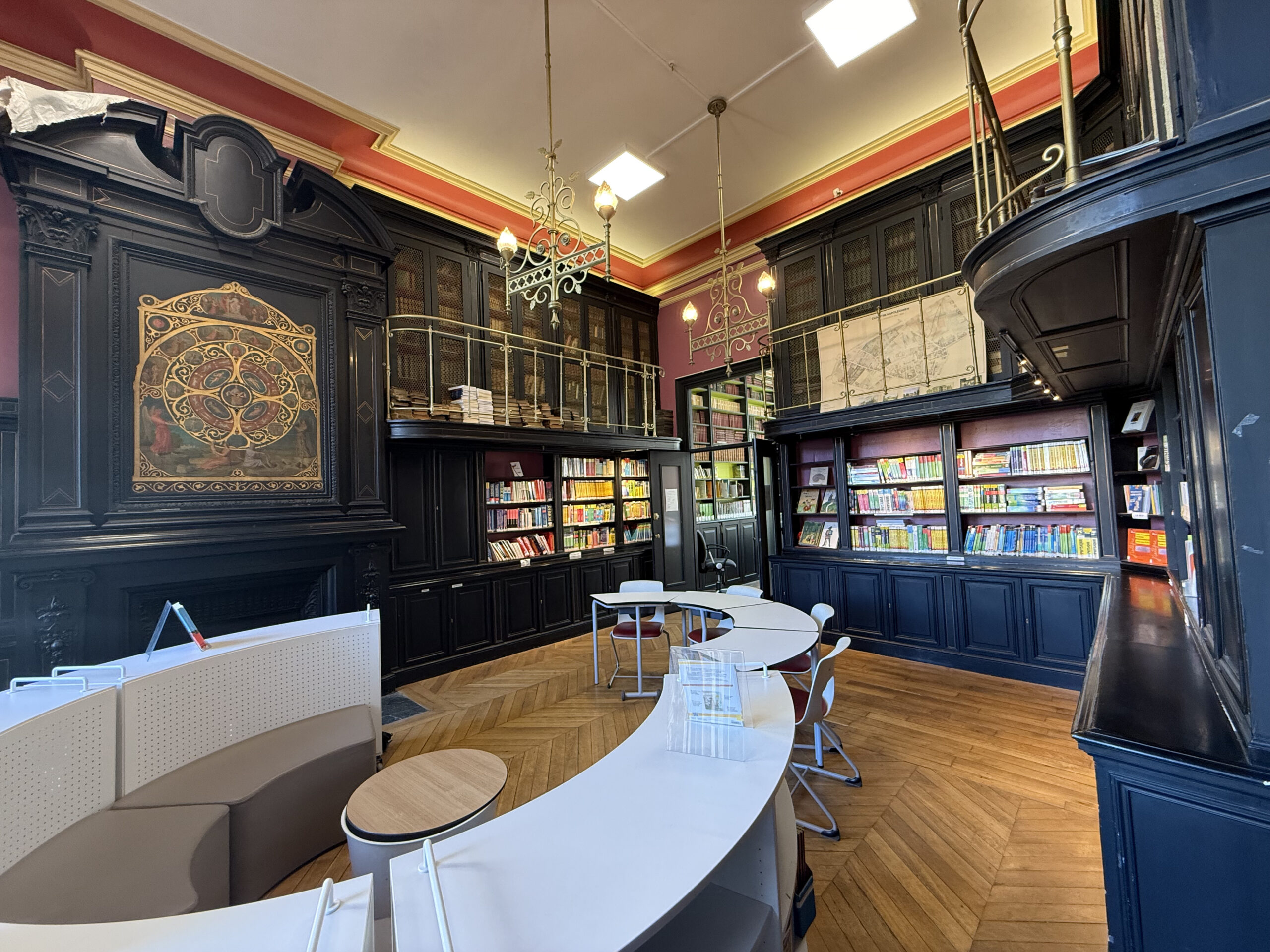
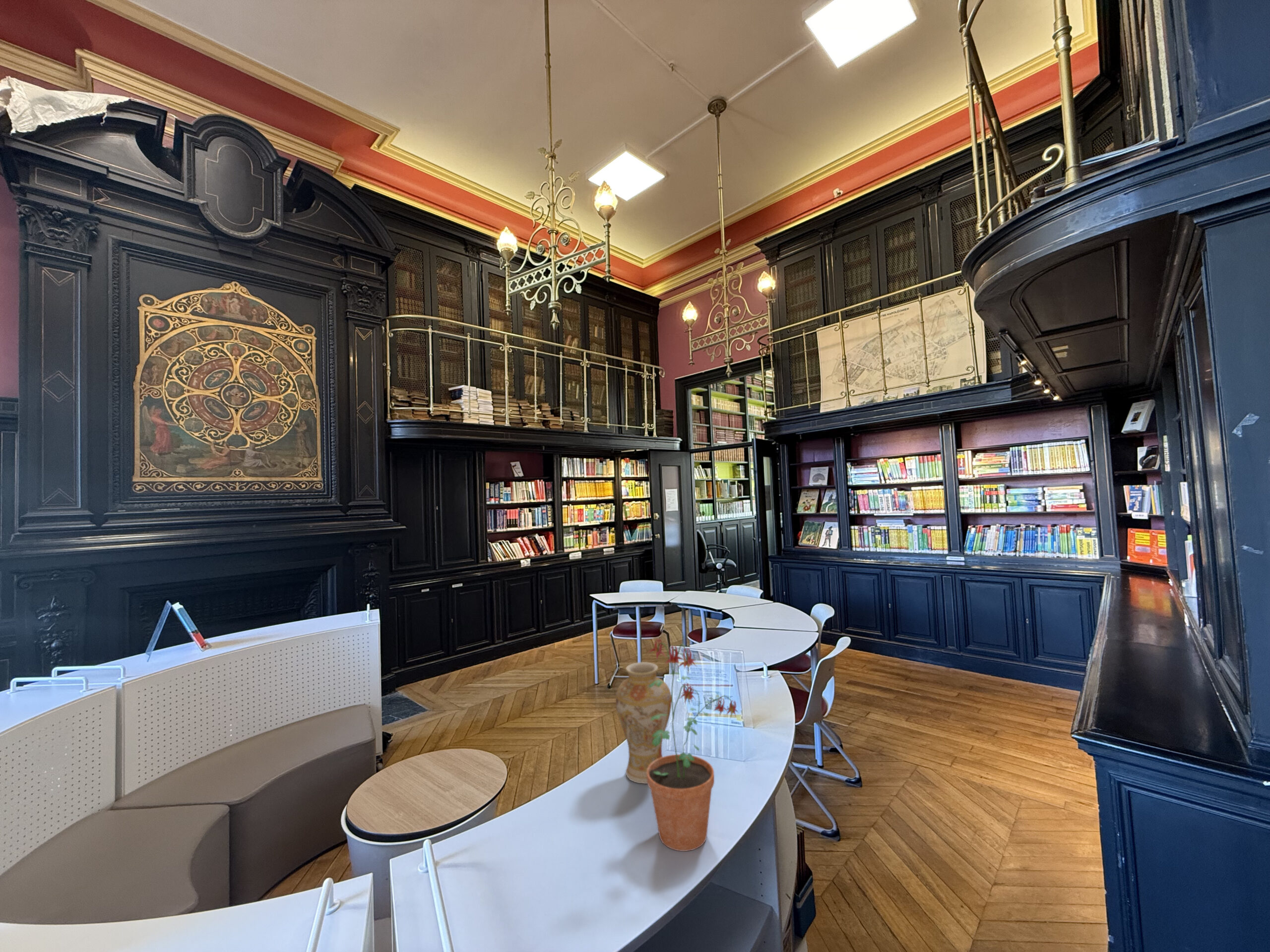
+ vase (644, 720)
+ potted plant (687, 735)
